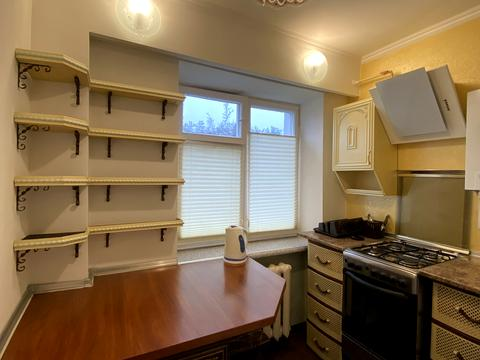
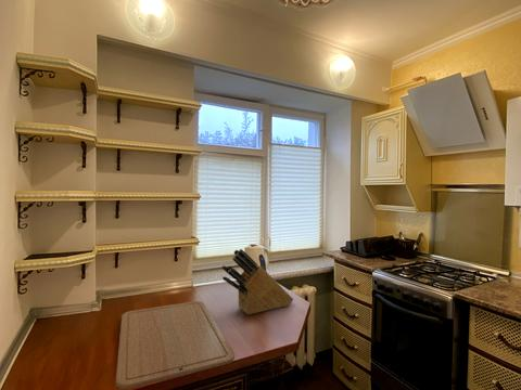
+ knife block (257, 276)
+ chopping board (170, 333)
